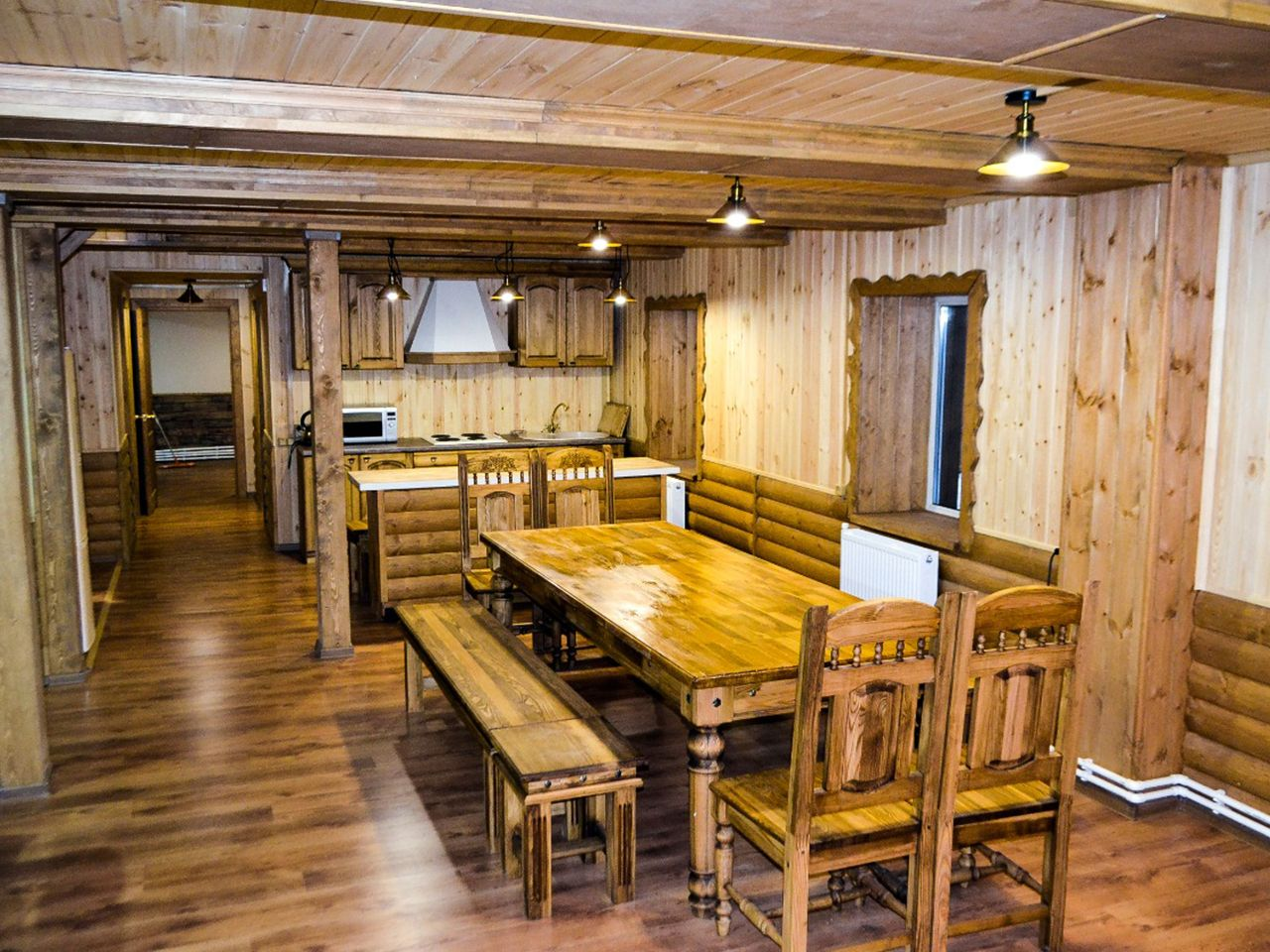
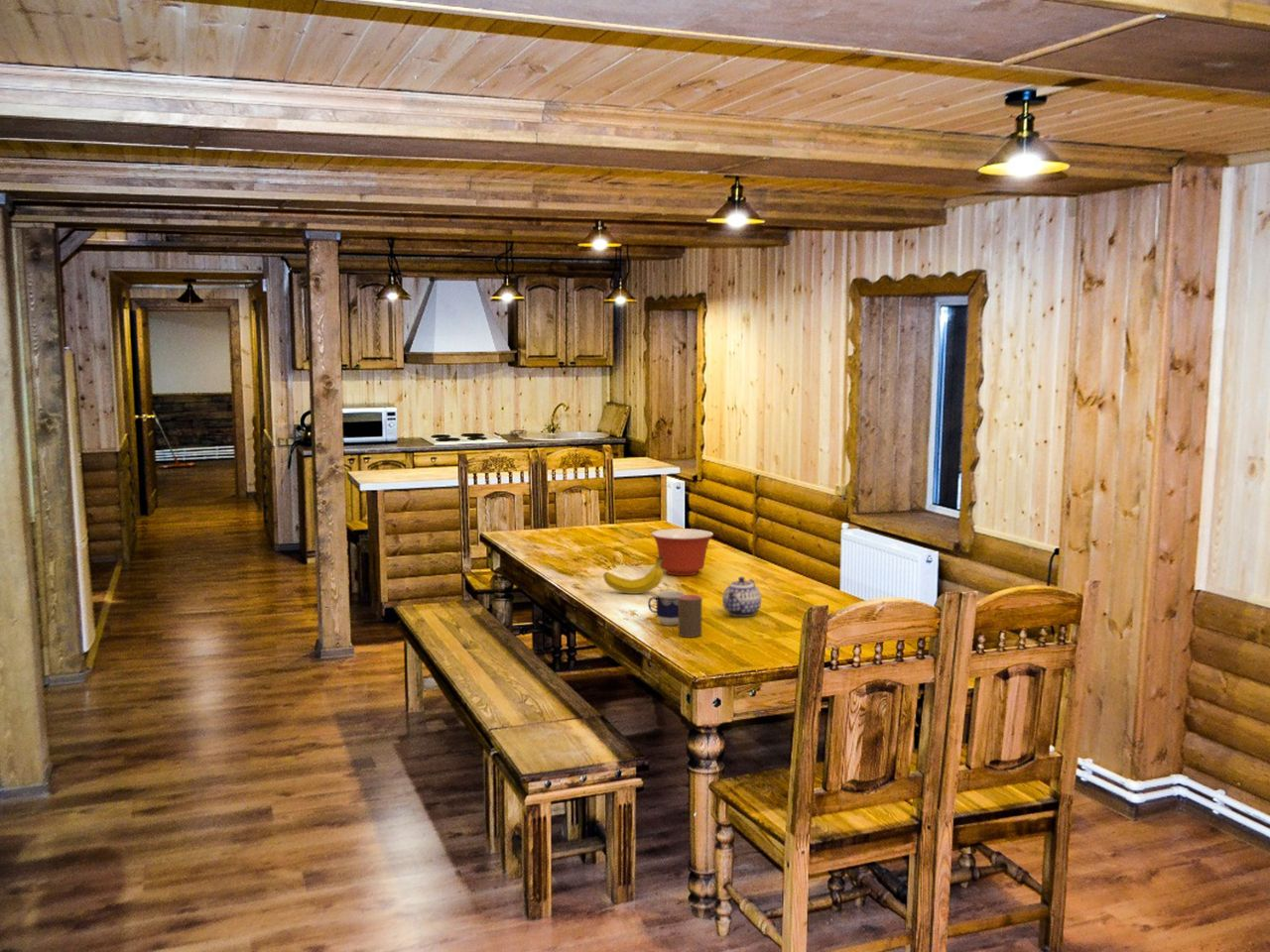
+ mixing bowl (682, 552)
+ fruit (634, 579)
+ cup (666, 608)
+ cup (690, 616)
+ teapot (741, 595)
